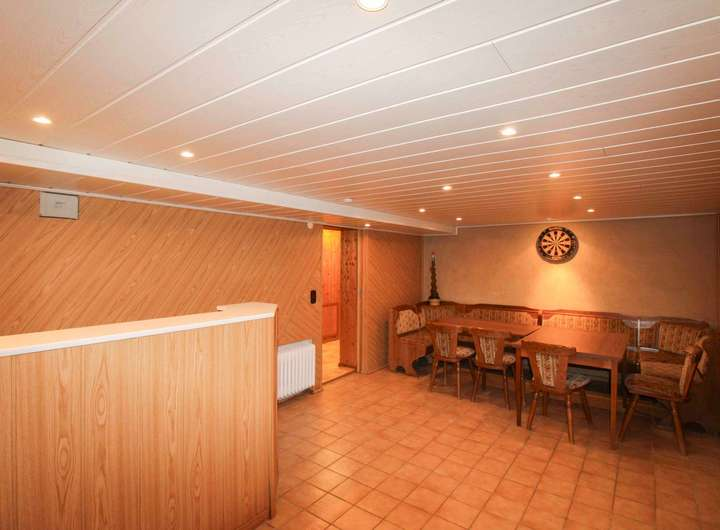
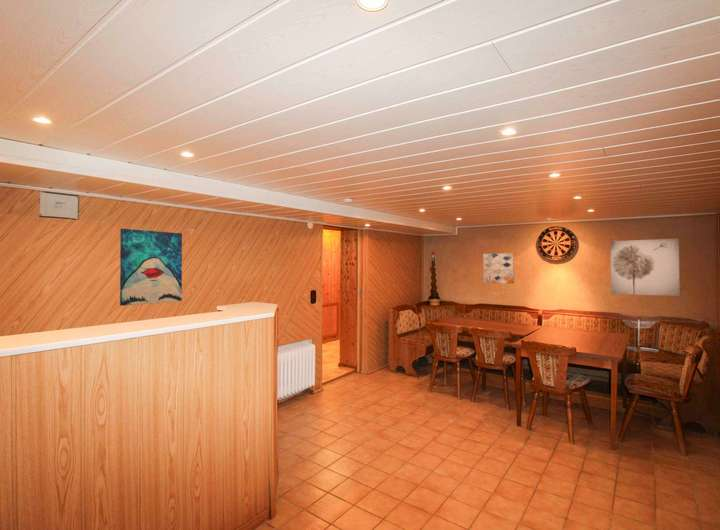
+ wall art (498, 268)
+ wall art (152, 267)
+ wall art (643, 267)
